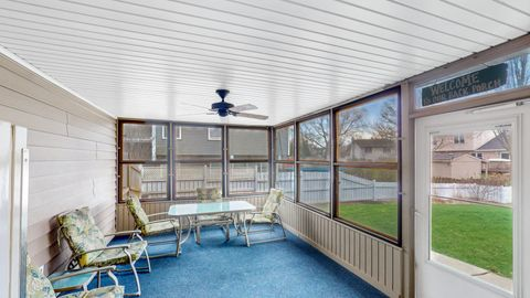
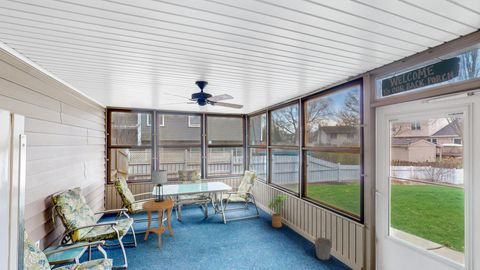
+ side table (159, 221)
+ bucket (323, 244)
+ lamp (159, 185)
+ house plant (277, 211)
